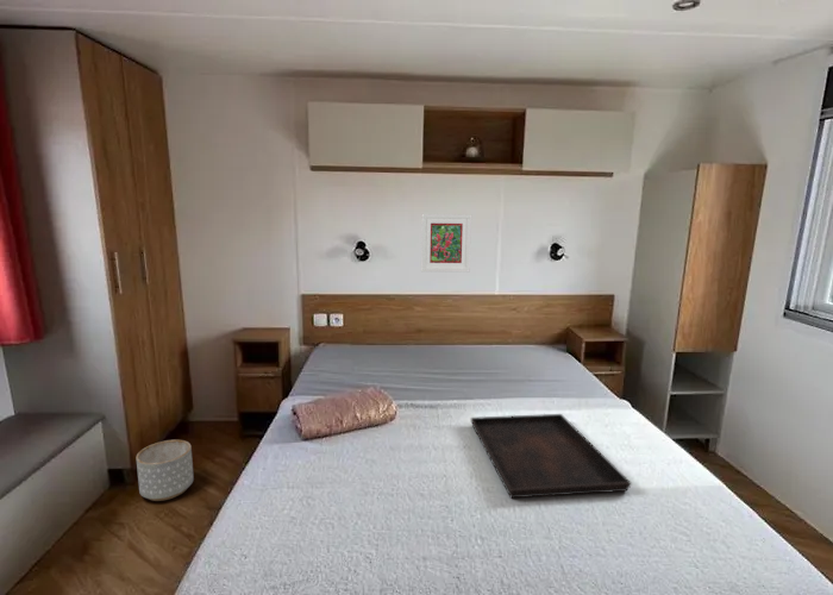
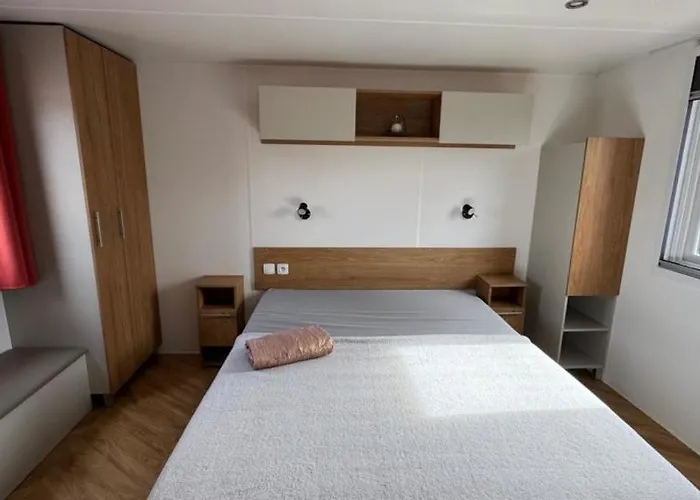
- serving tray (539, 450)
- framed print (445, 243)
- planter (165, 470)
